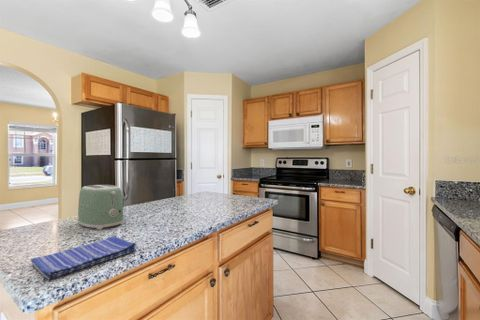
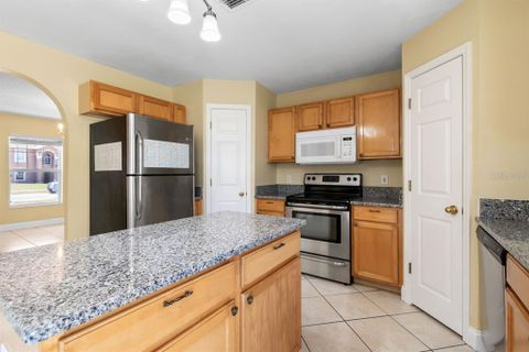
- toaster (101, 204)
- dish towel (87, 252)
